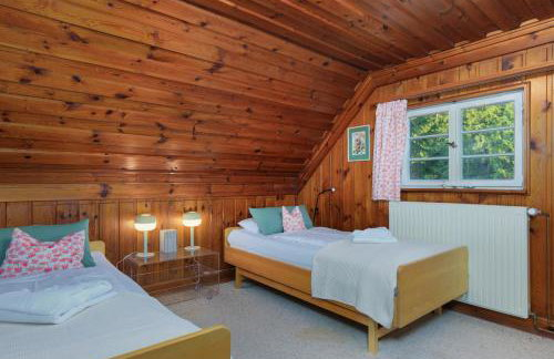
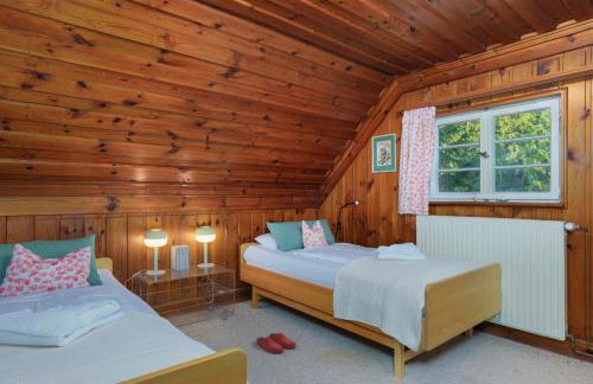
+ slippers (275, 340)
